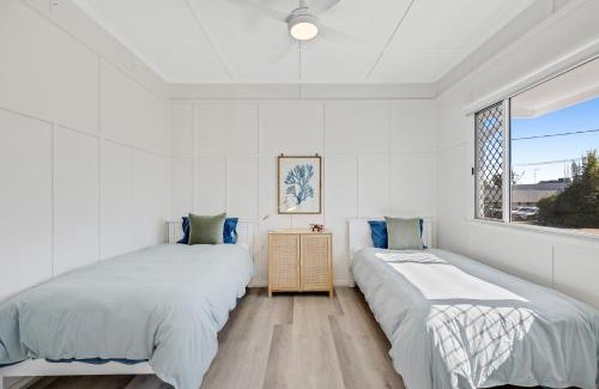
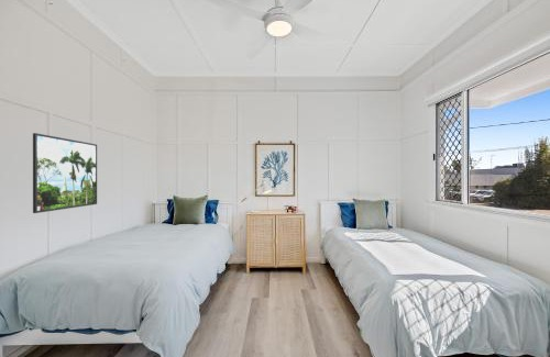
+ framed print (69, 174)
